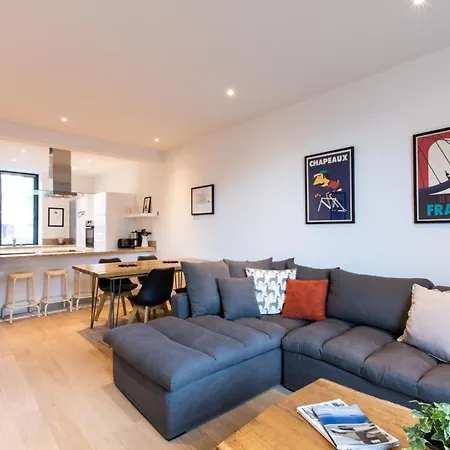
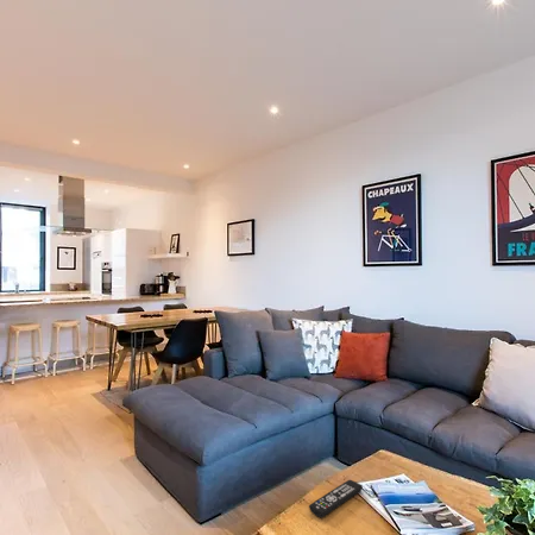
+ remote control (336, 497)
